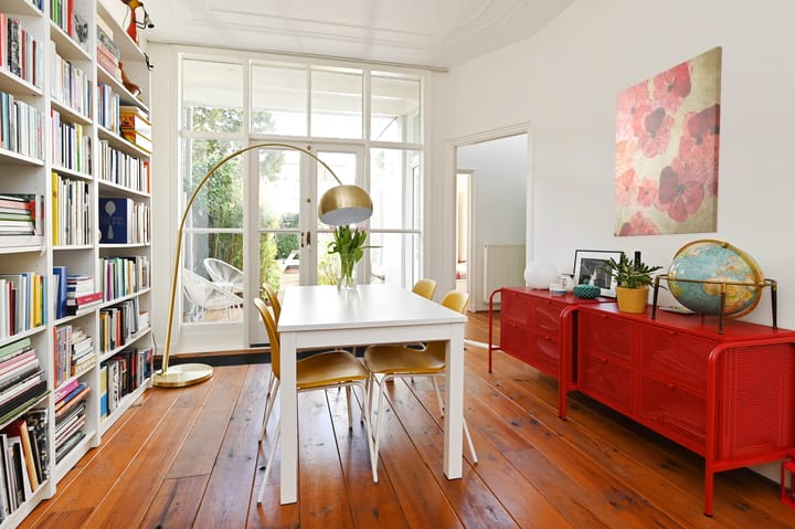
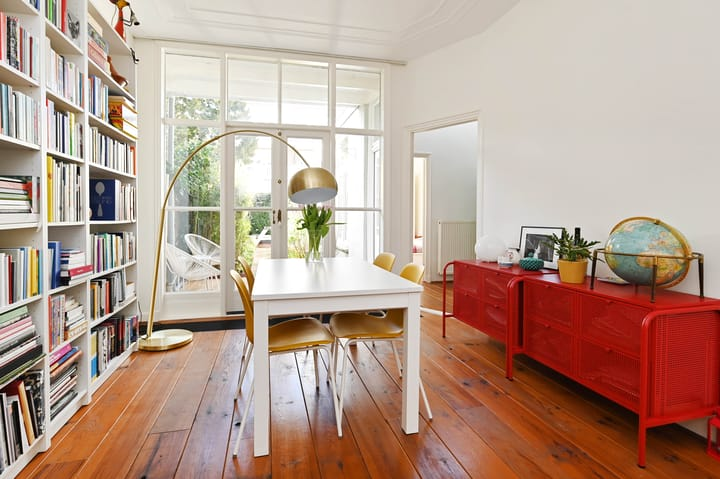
- wall art (660, 154)
